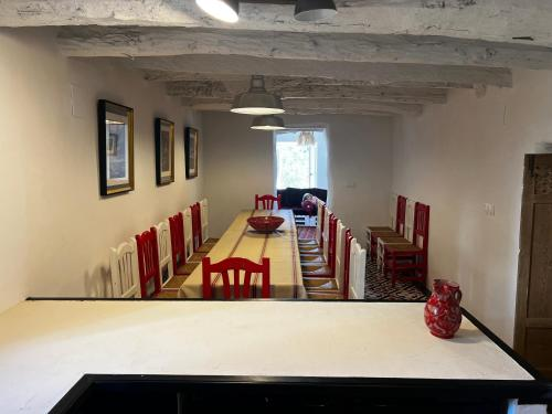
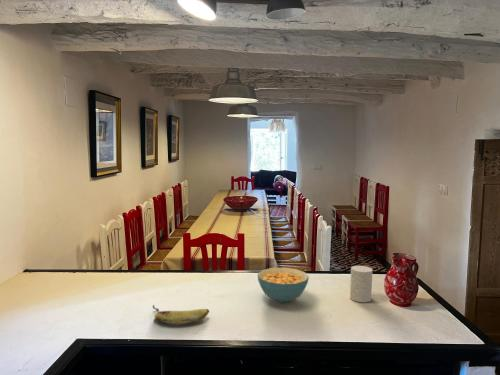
+ cereal bowl (282, 287)
+ cup (361, 283)
+ fruit (176, 313)
